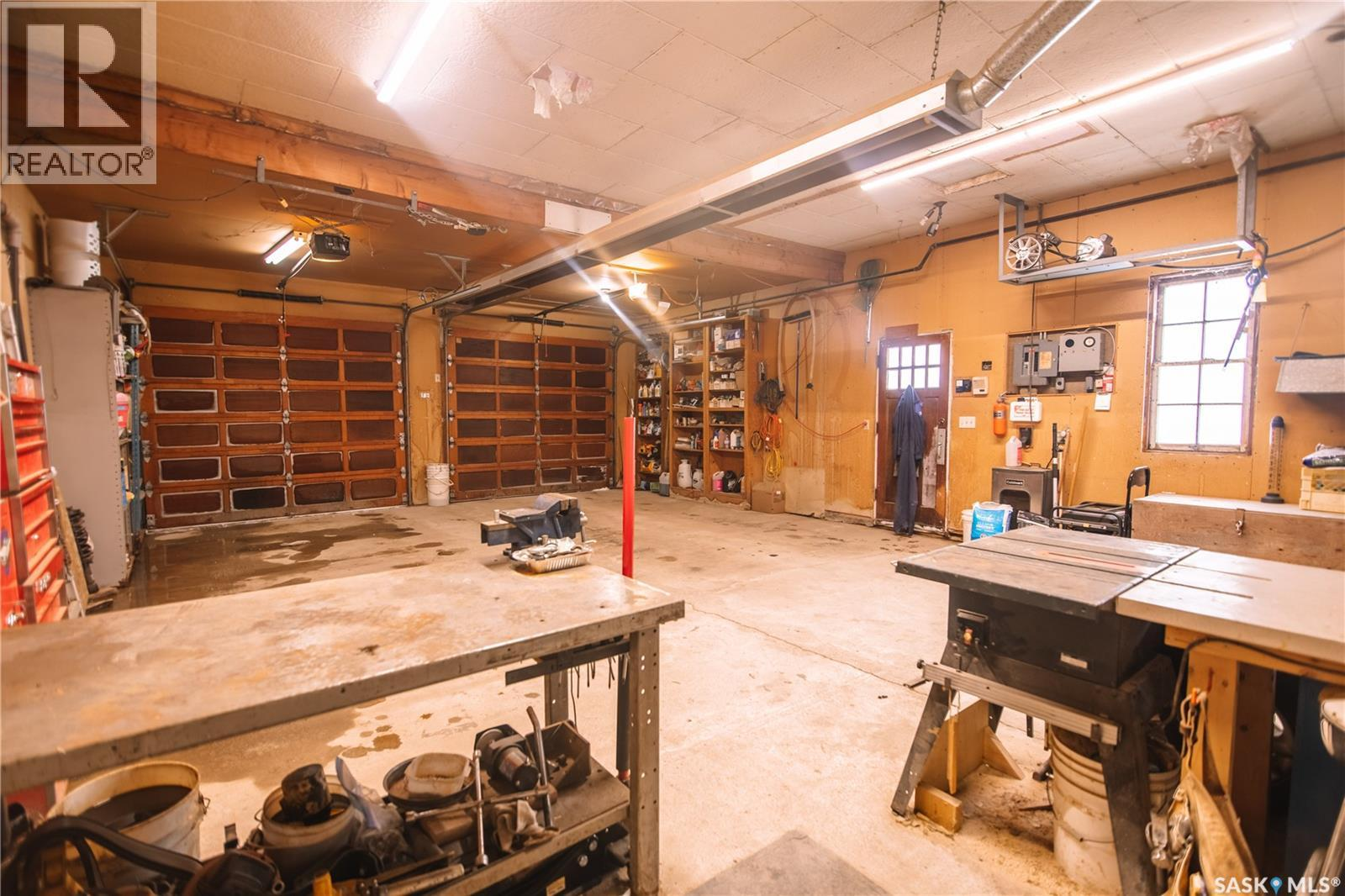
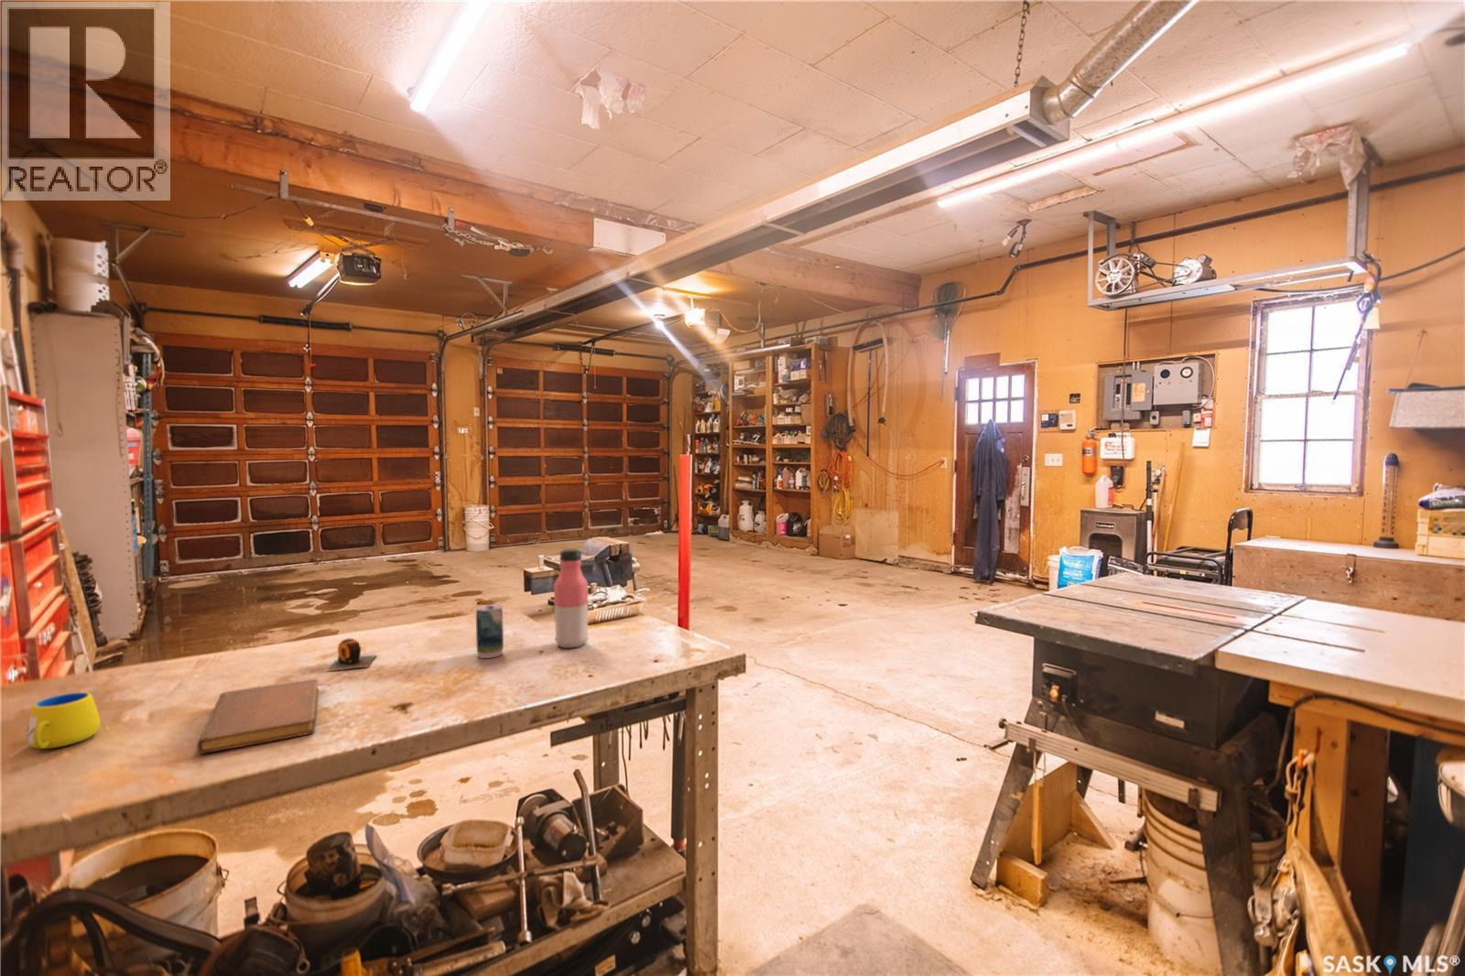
+ notebook (265, 711)
+ water bottle (571, 597)
+ tape measure (353, 650)
+ can (489, 631)
+ mug (59, 722)
